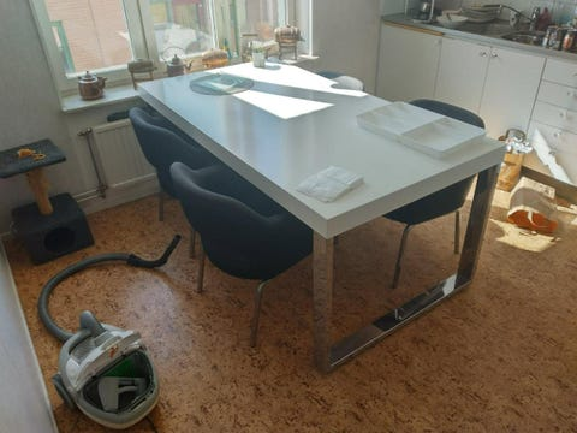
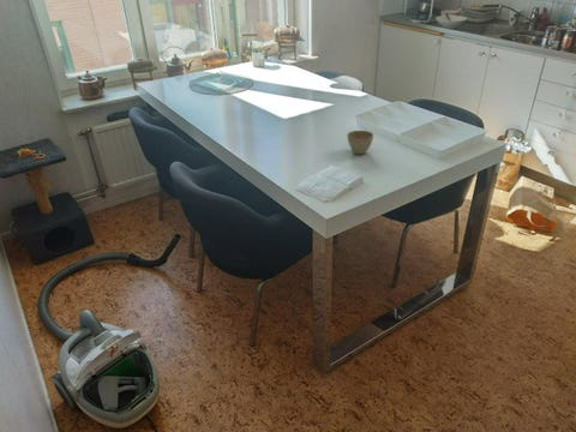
+ flower pot (359, 143)
